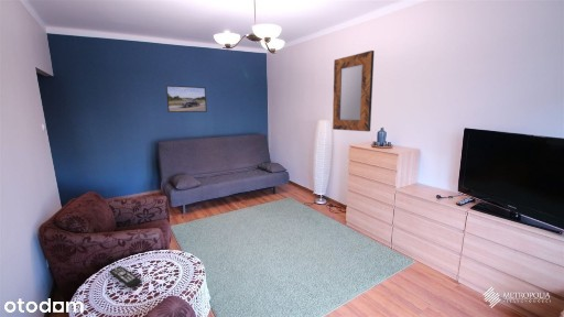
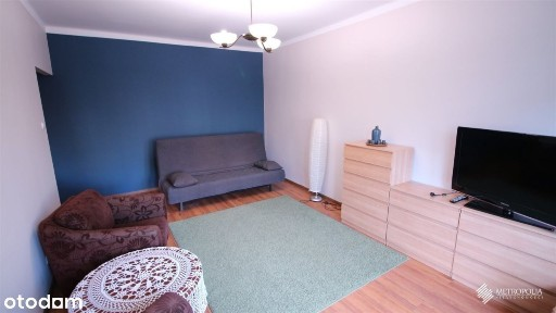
- home mirror (350, 94)
- remote control (124, 276)
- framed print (186, 99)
